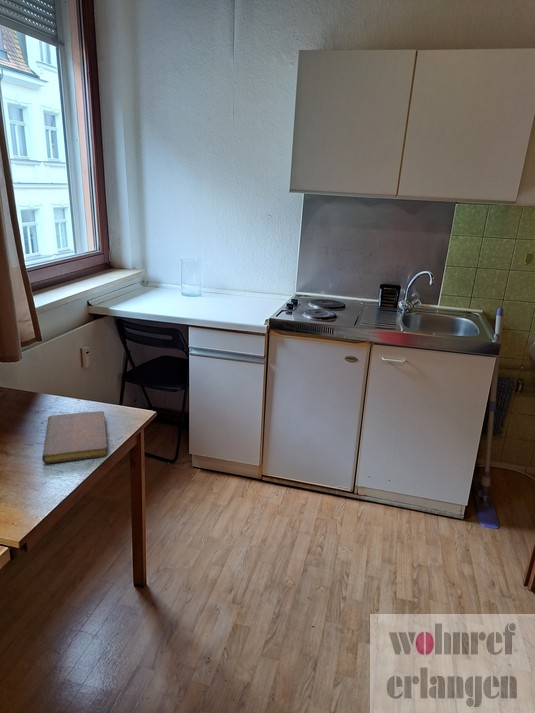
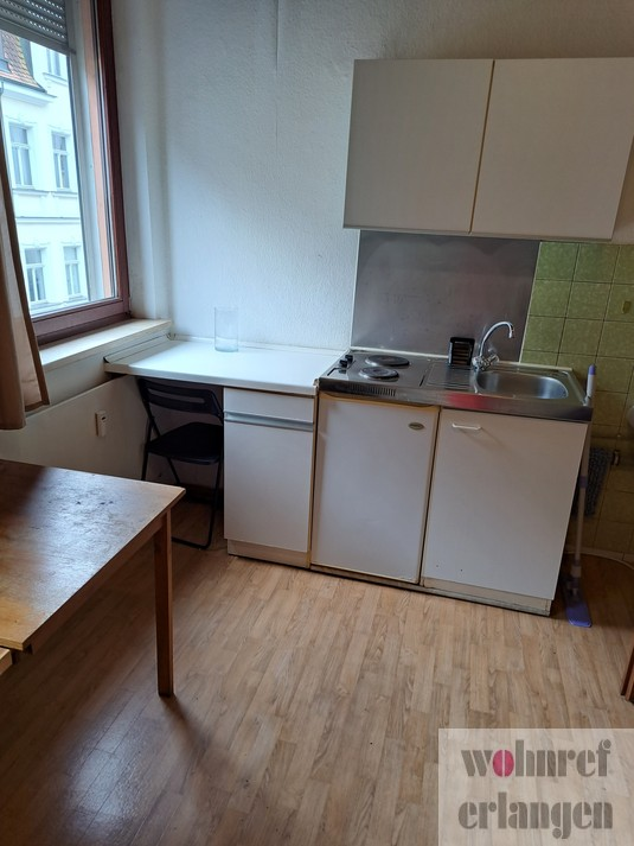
- notebook (76, 434)
